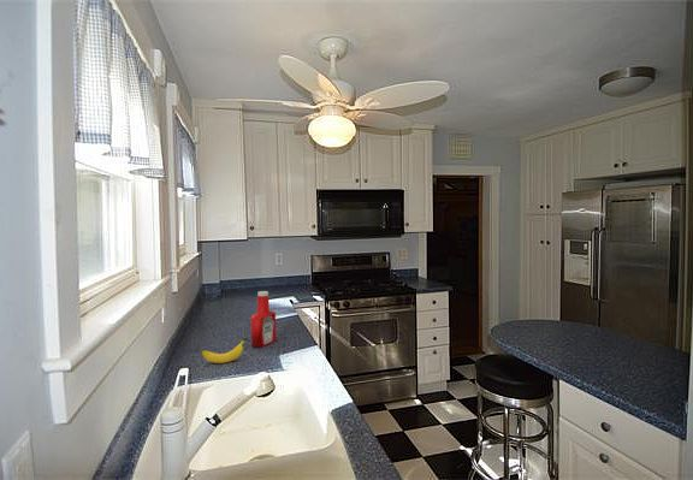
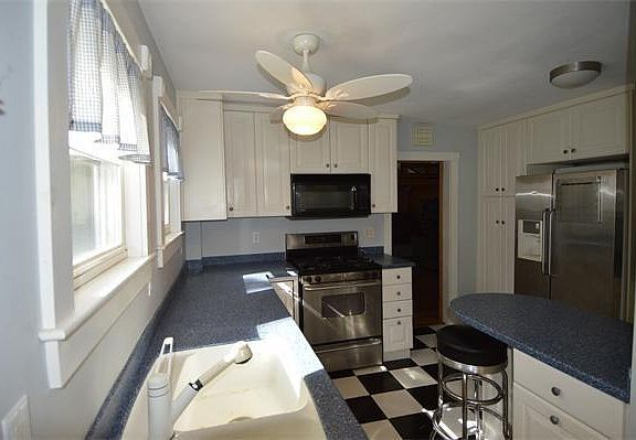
- soap bottle (263, 316)
- banana (226, 352)
